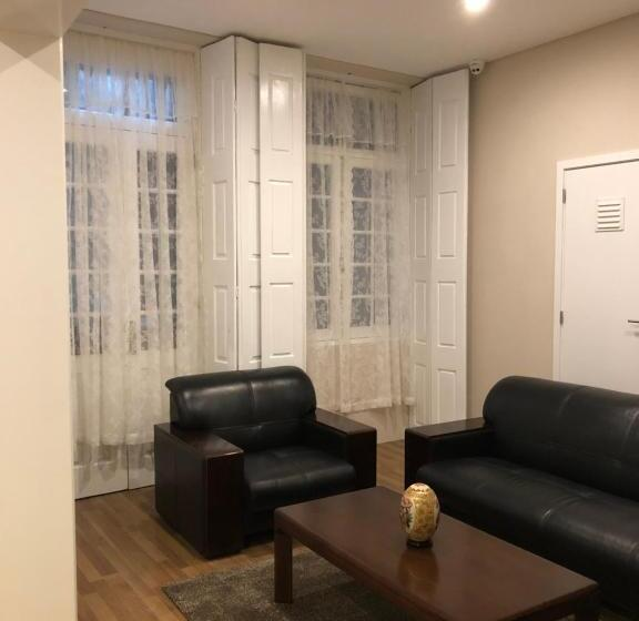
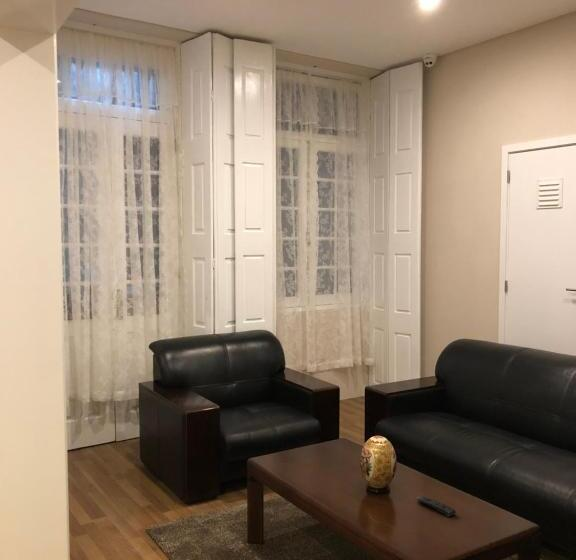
+ remote control (434, 504)
